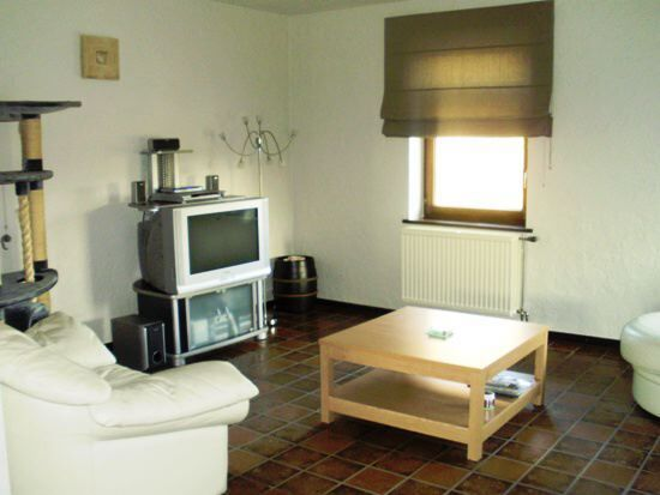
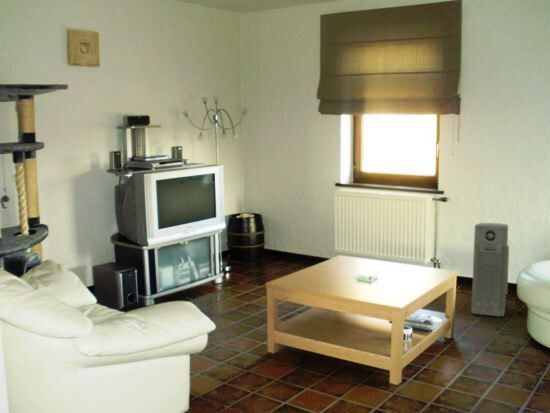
+ air purifier (490, 266)
